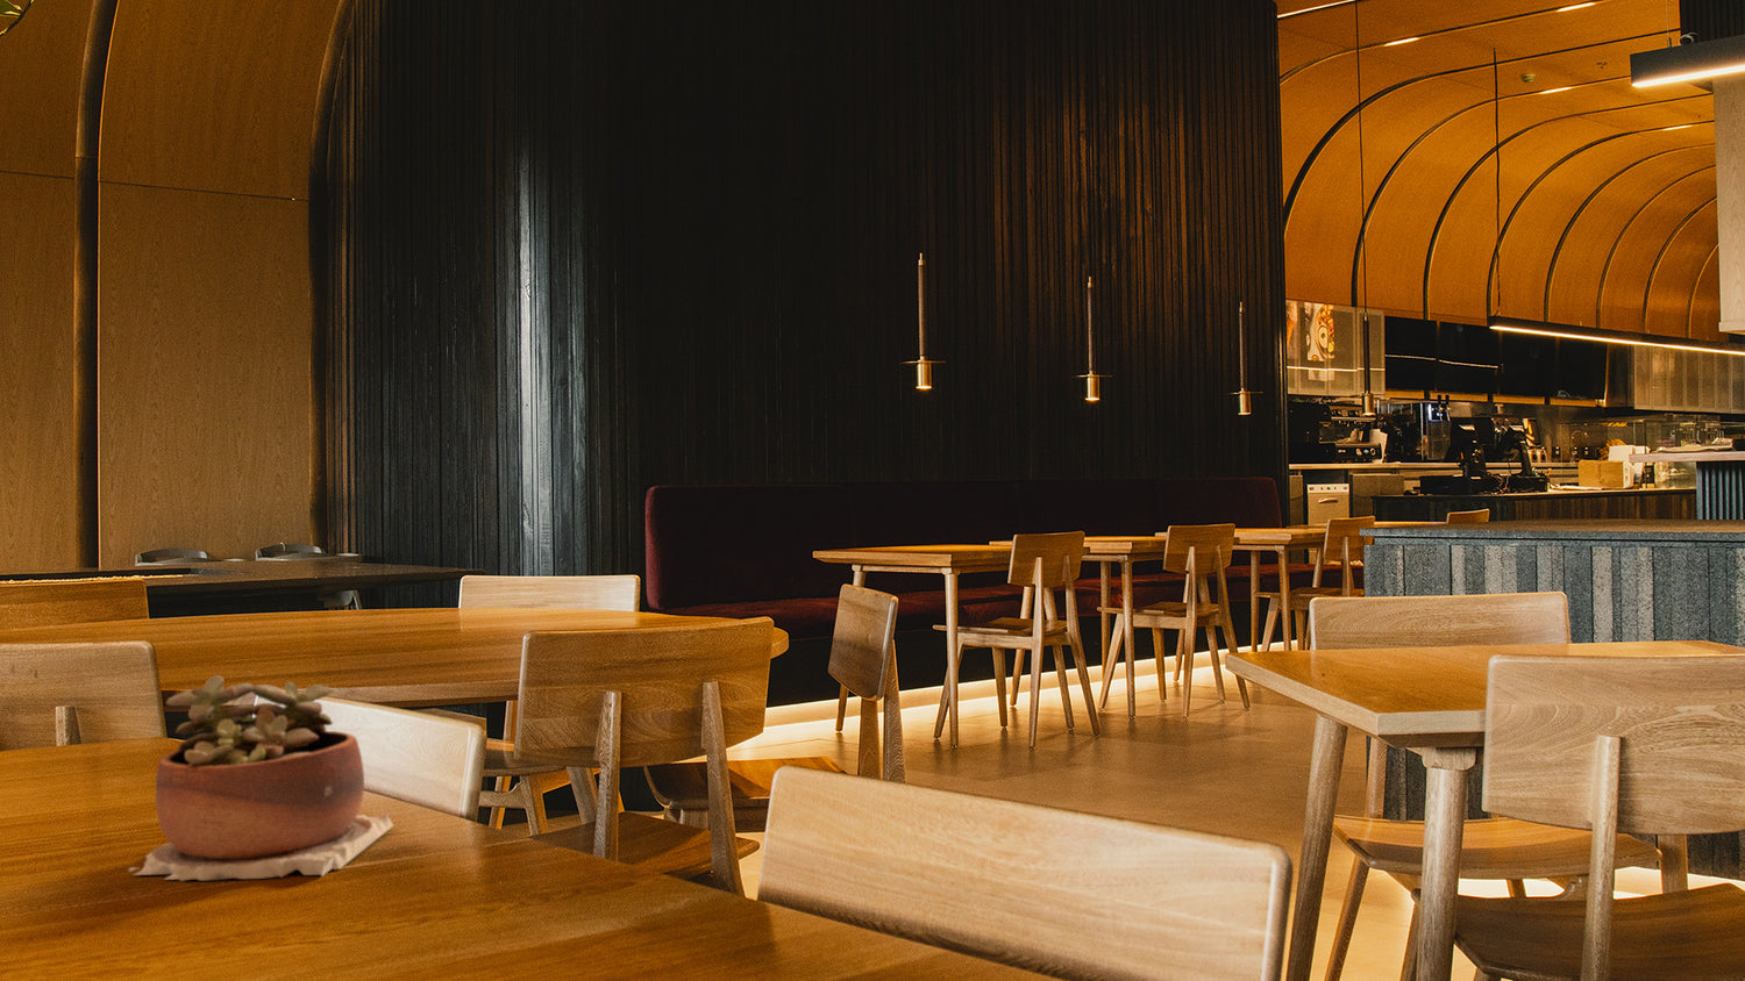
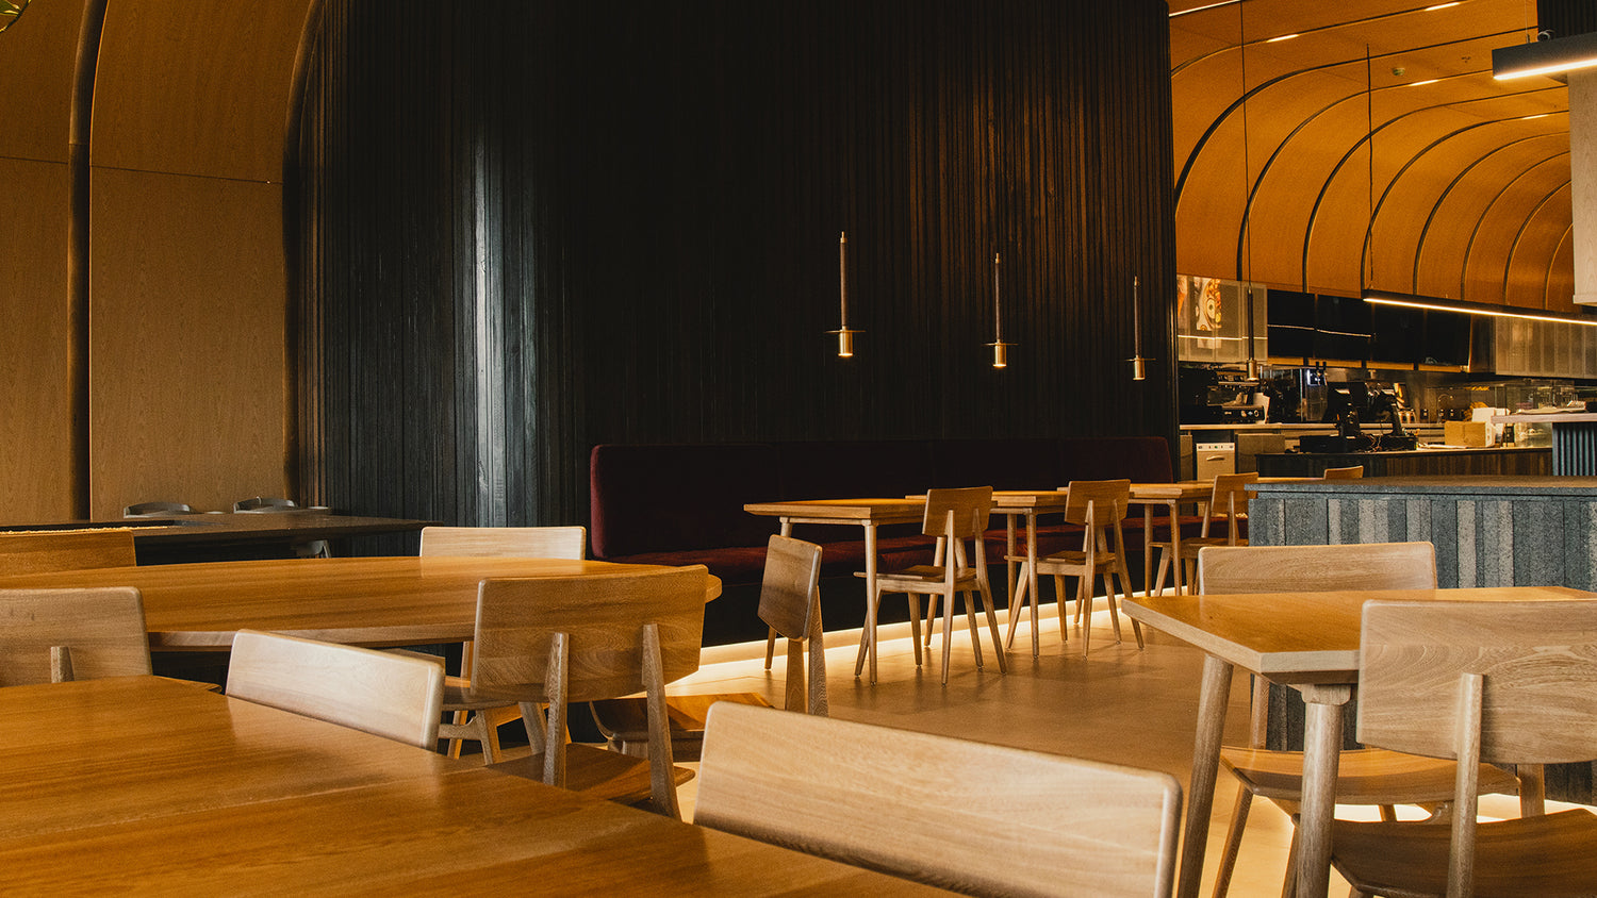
- succulent plant (260, 765)
